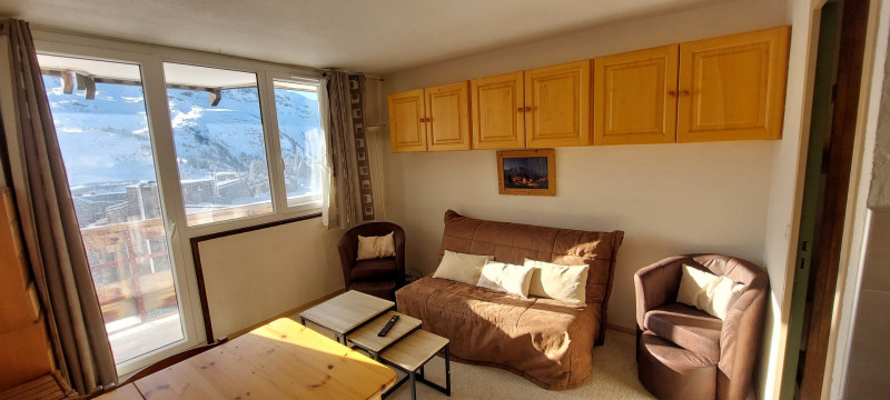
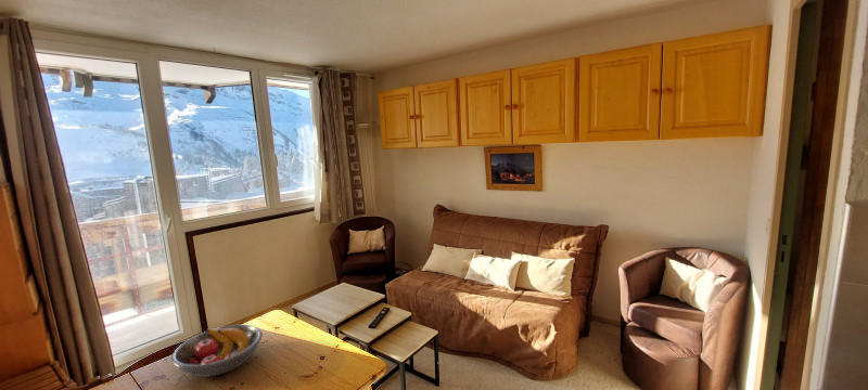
+ fruit bowl (219, 351)
